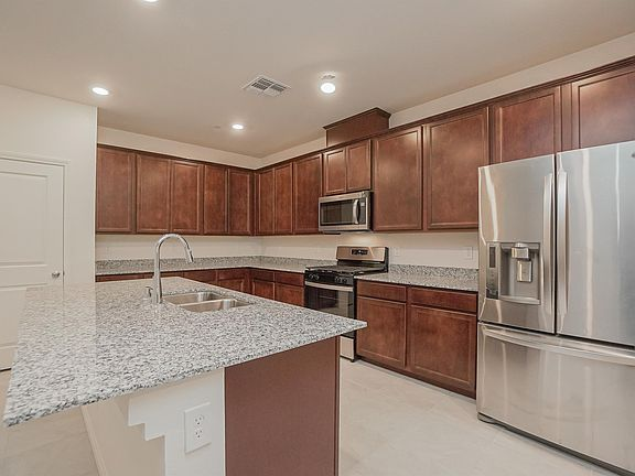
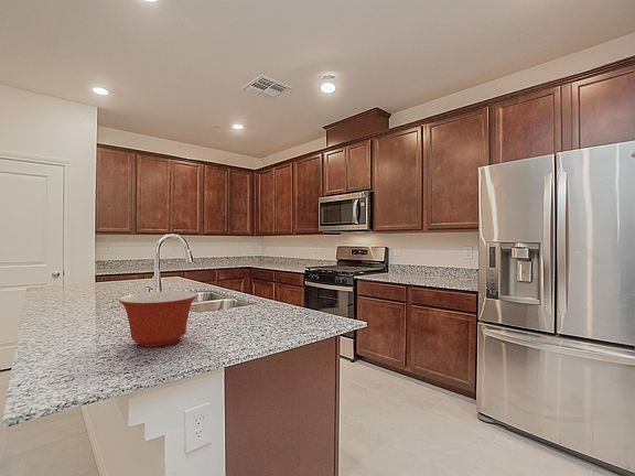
+ mixing bowl (159, 318)
